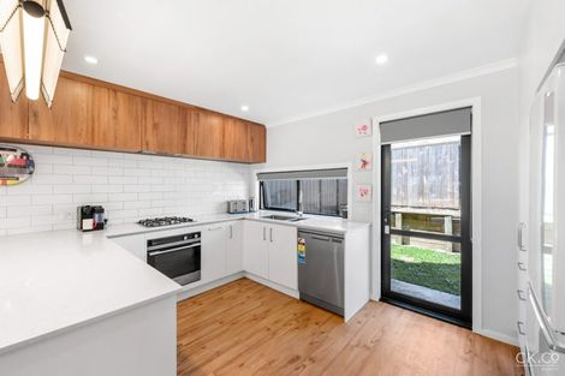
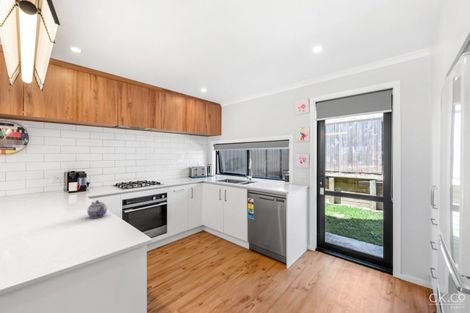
+ teapot (97, 208)
